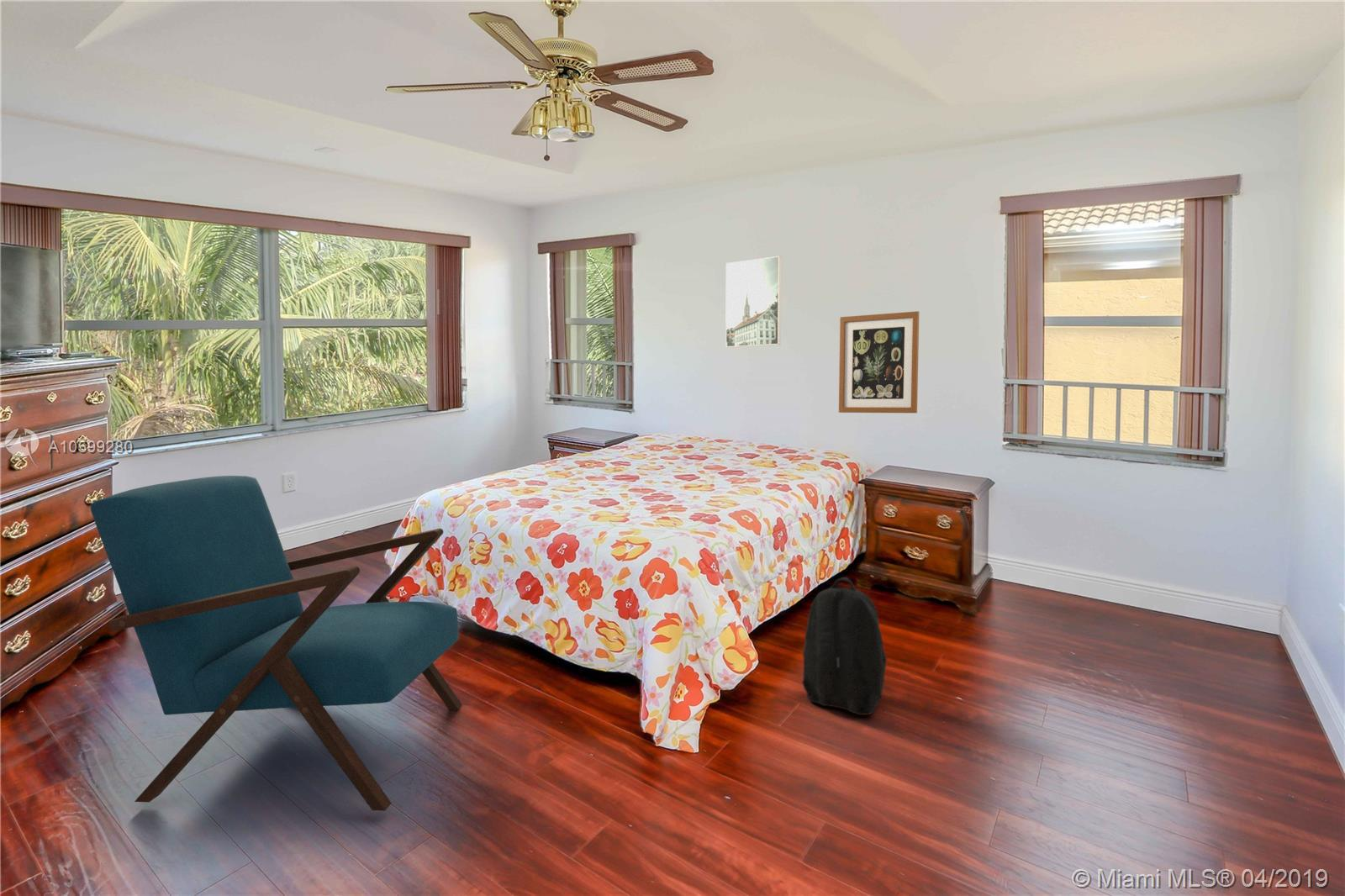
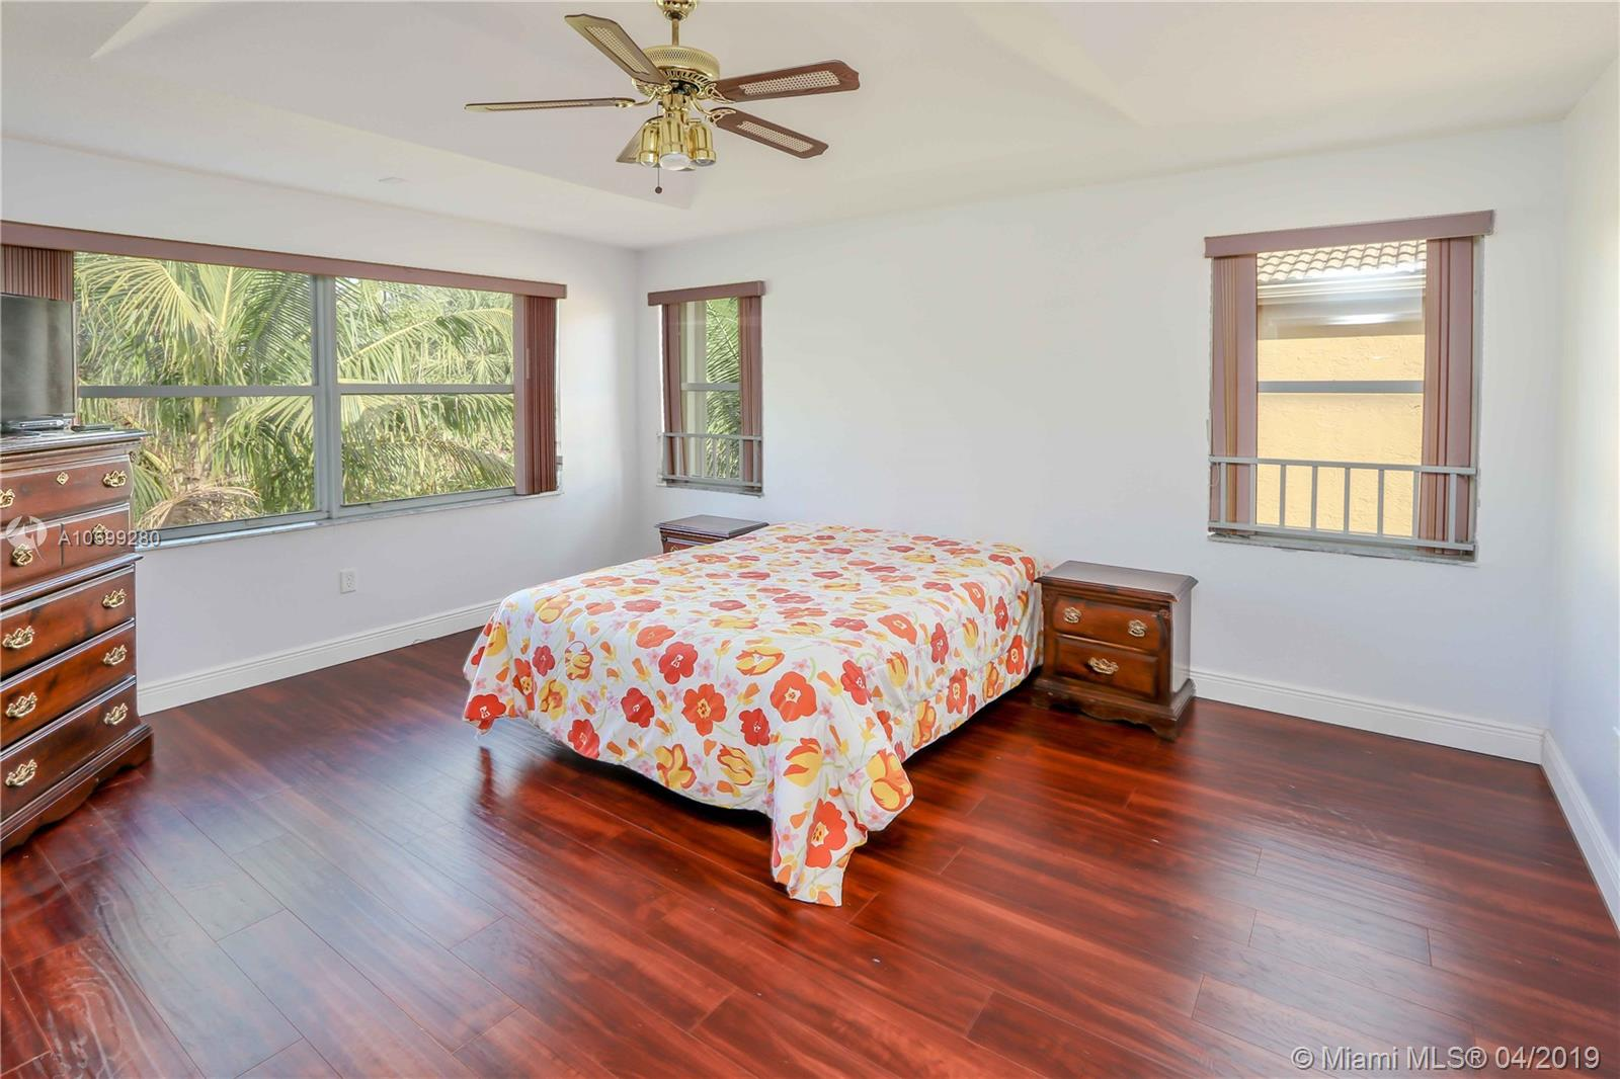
- armchair (297, 617)
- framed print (752, 303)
- wall art (877, 363)
- backpack (845, 640)
